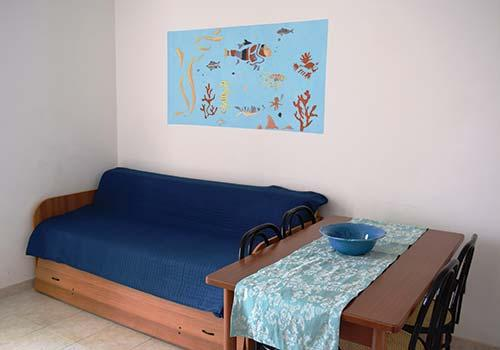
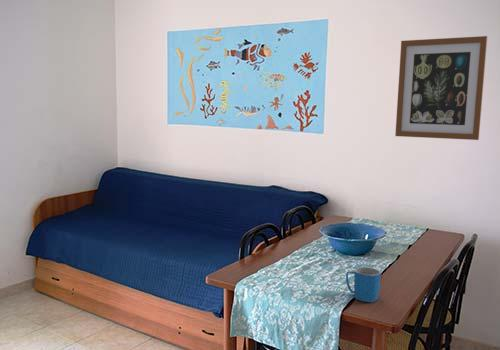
+ wall art (438, 88)
+ mug (362, 283)
